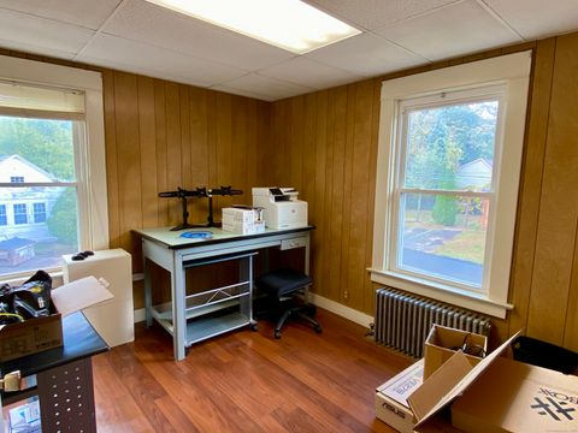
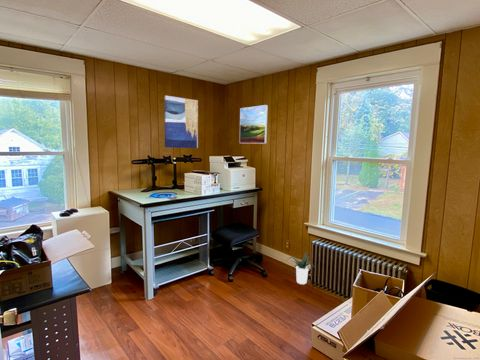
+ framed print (252, 125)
+ potted plant (302, 268)
+ wall art (181, 123)
